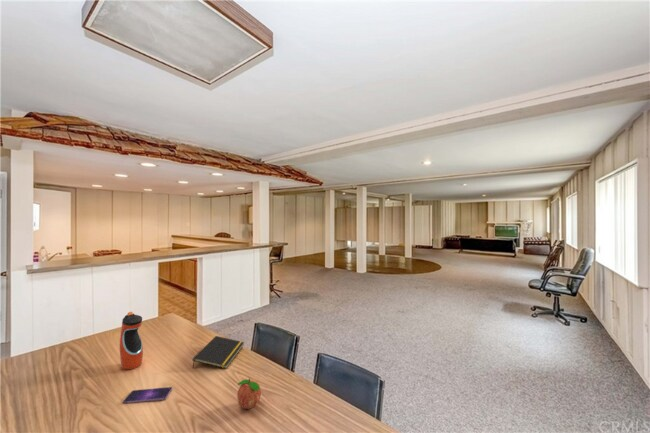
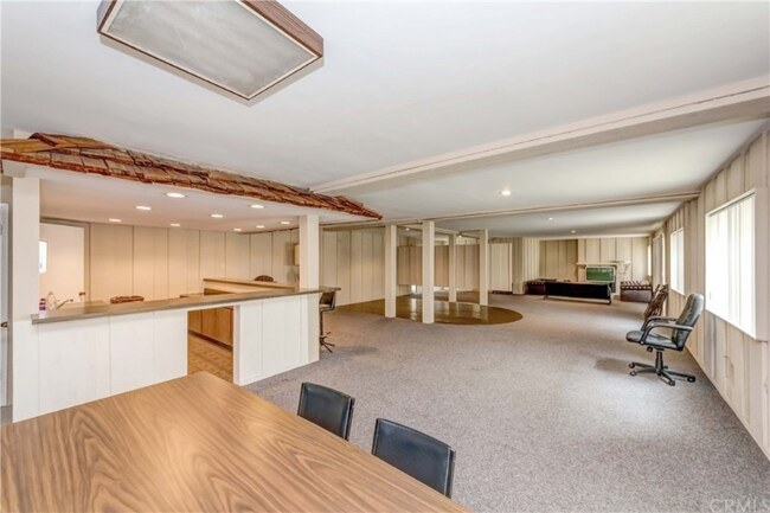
- notepad (220, 350)
- water bottle (131, 338)
- smartphone (148, 394)
- fruit (249, 392)
